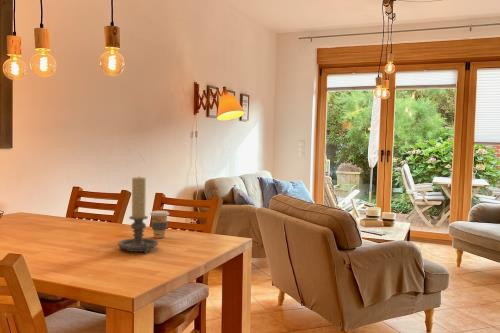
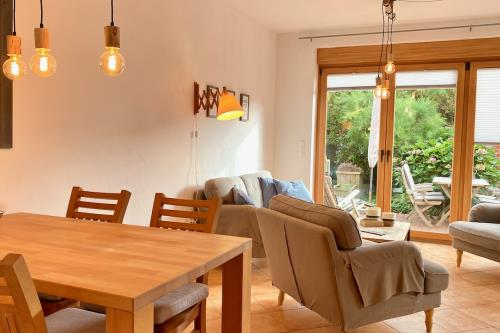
- candle holder (139, 213)
- coffee cup (159, 224)
